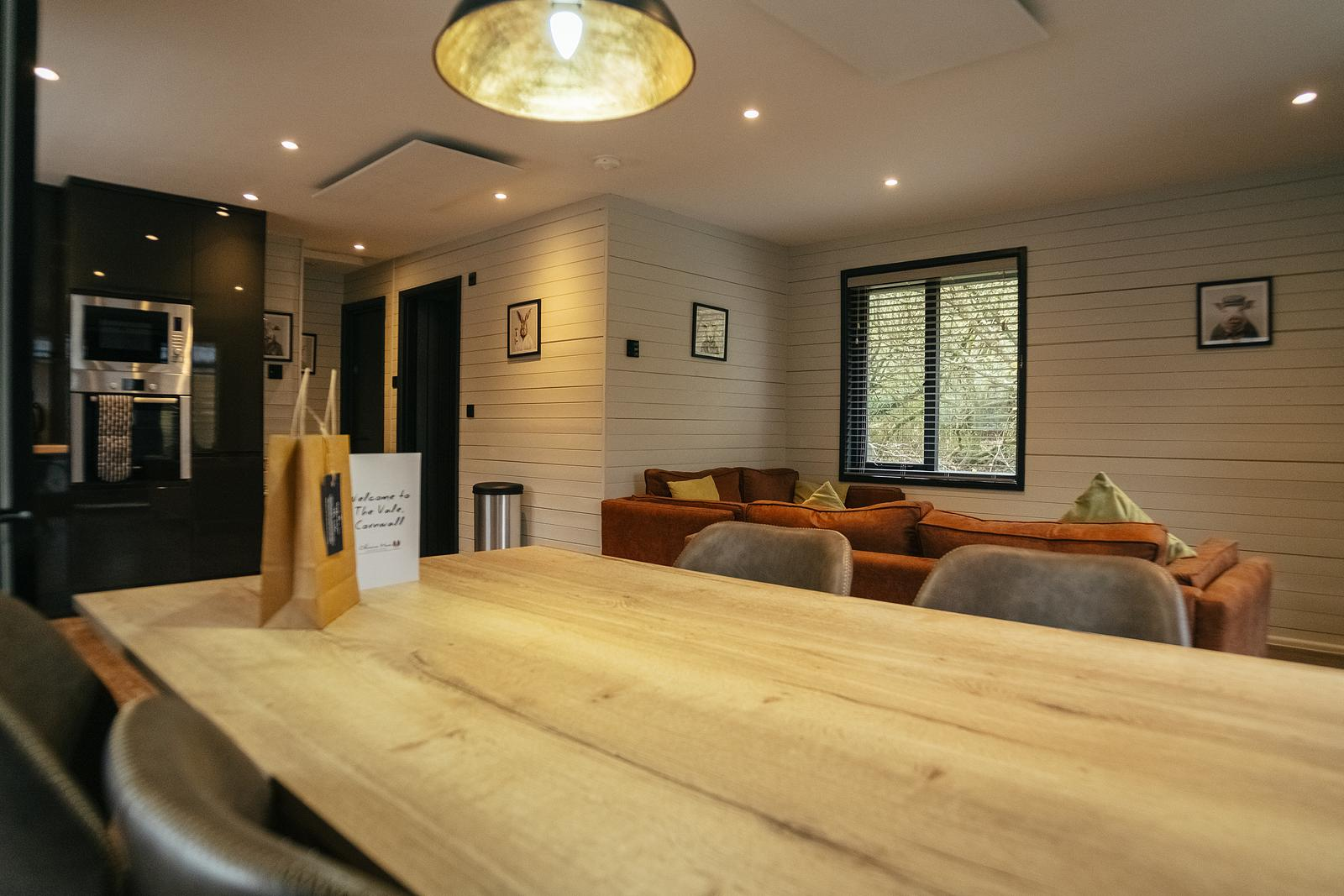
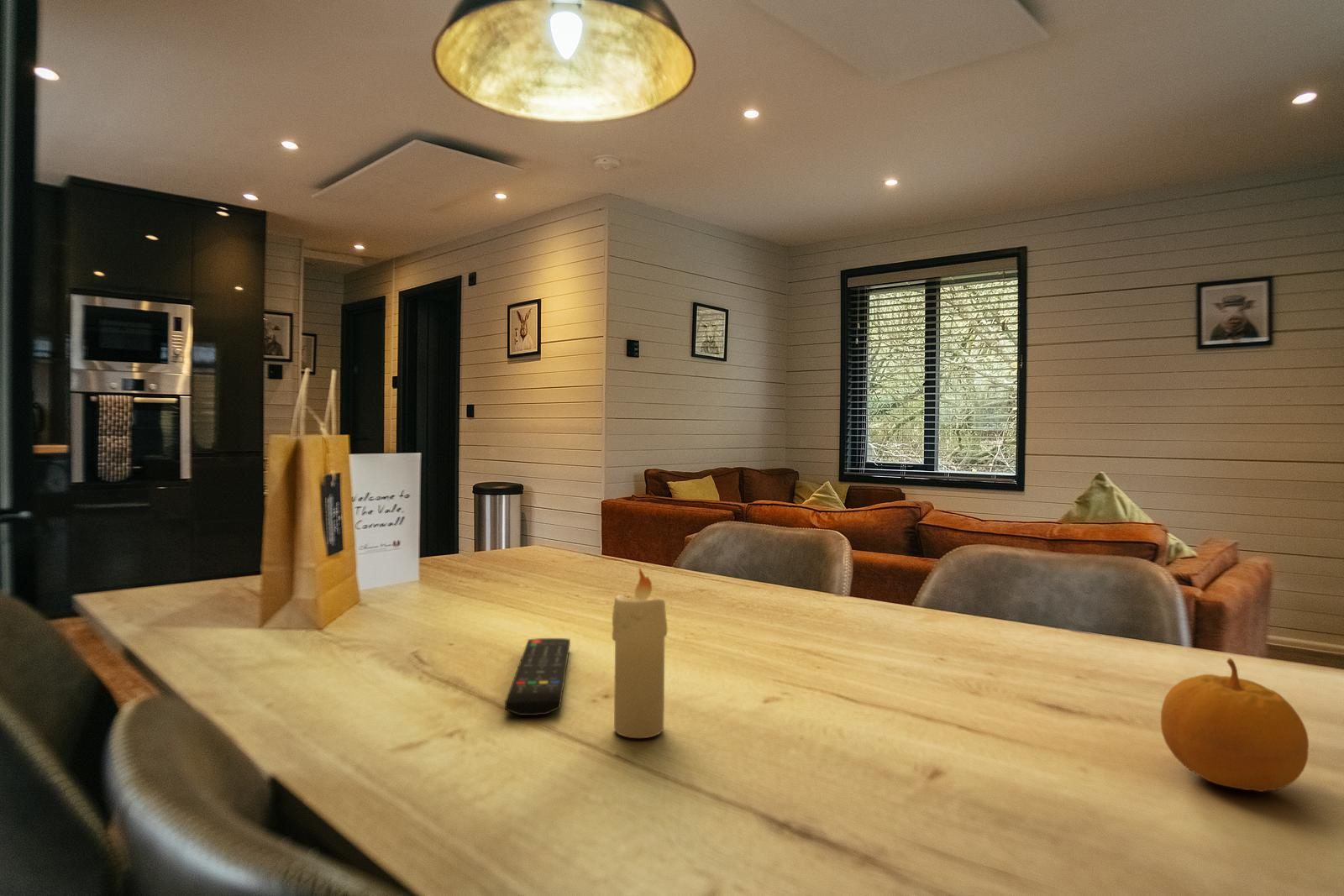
+ candle (638, 648)
+ fruit (1231, 719)
+ remote control (542, 671)
